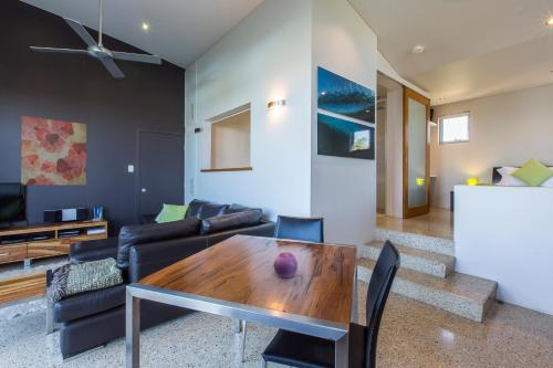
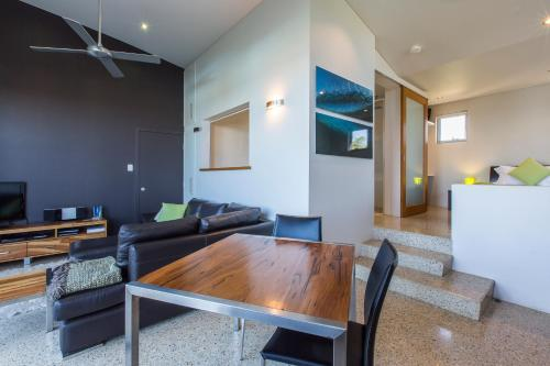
- wall art (55, 153)
- fruit (285, 264)
